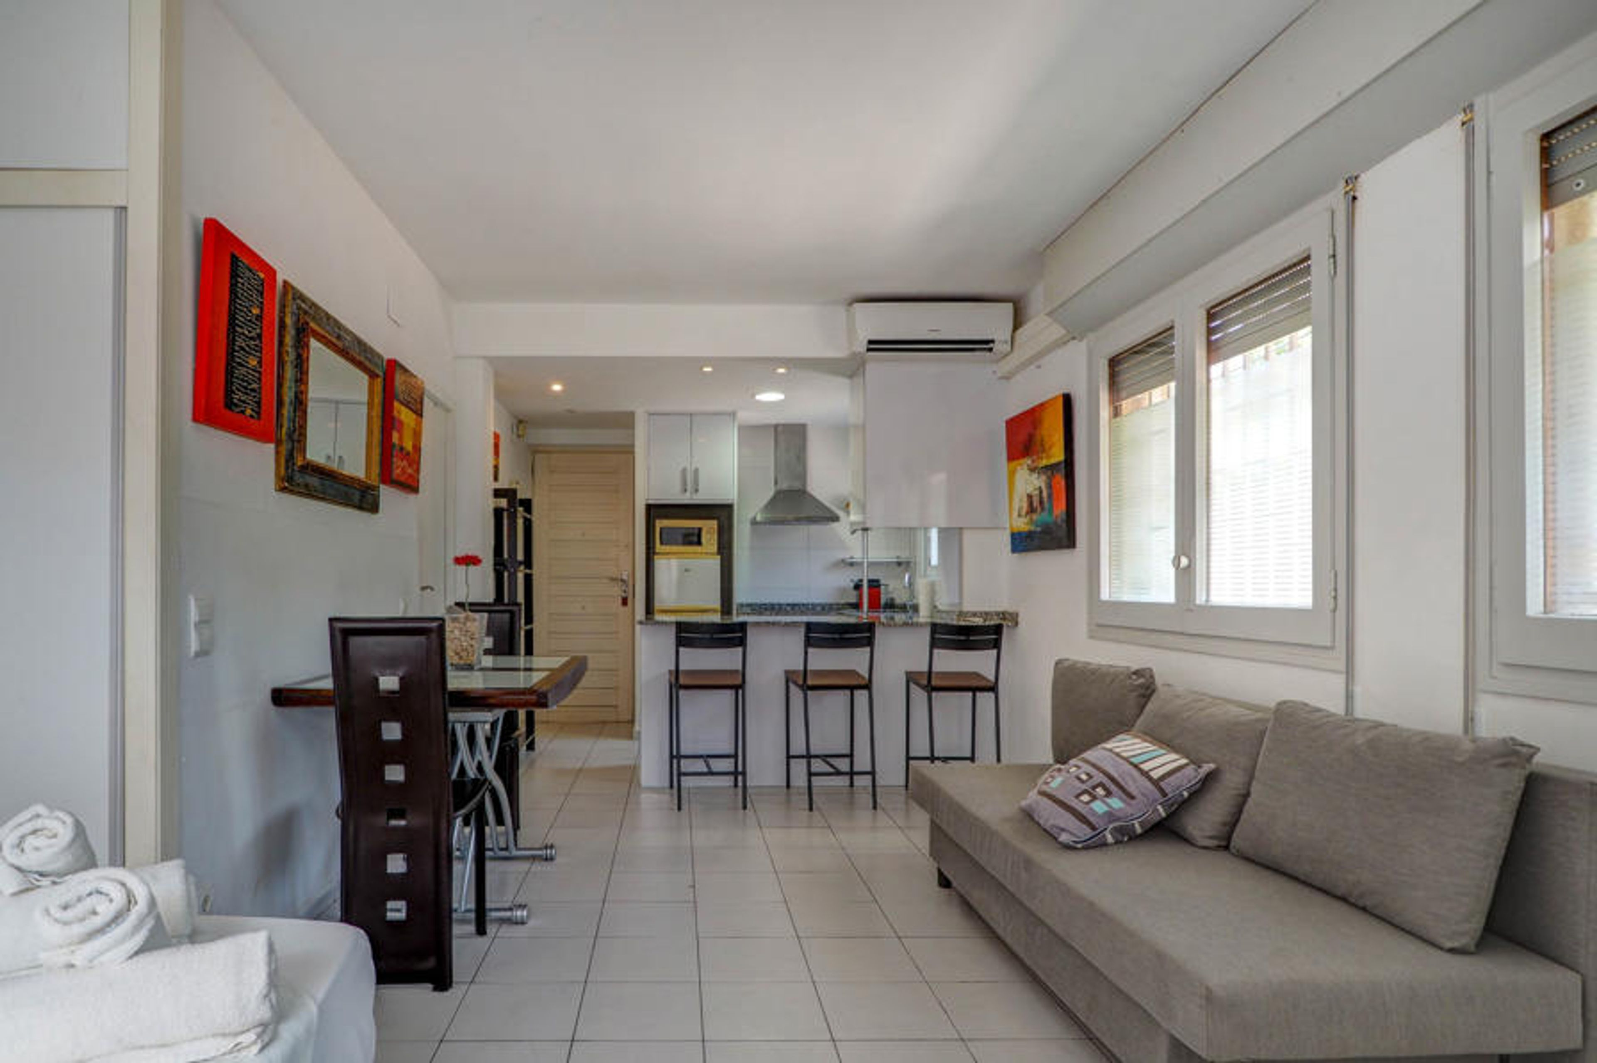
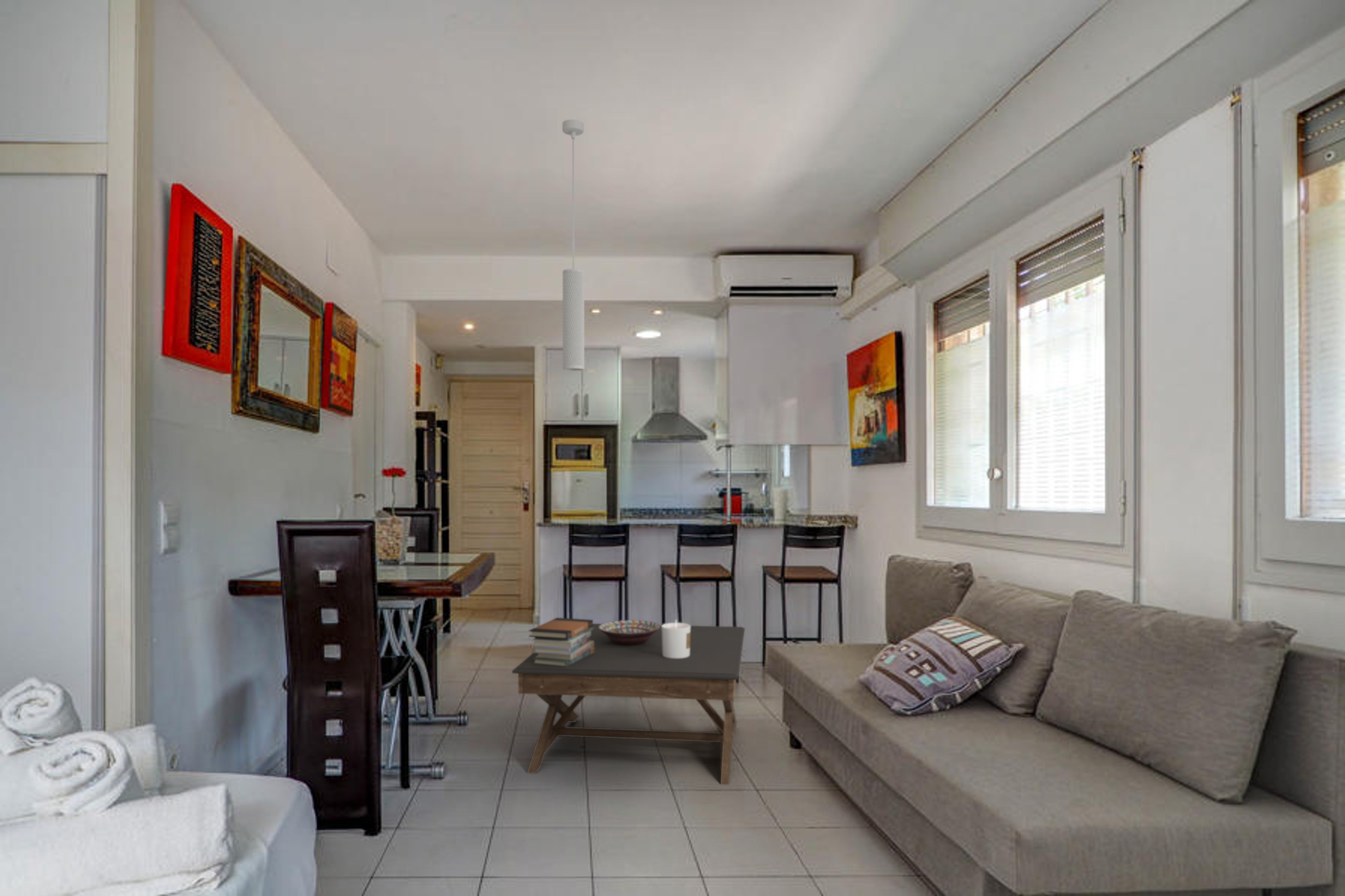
+ pendant light (573, 246)
+ book stack (563, 641)
+ coffee table (641, 697)
+ decorative bowl (629, 633)
+ candle (676, 637)
